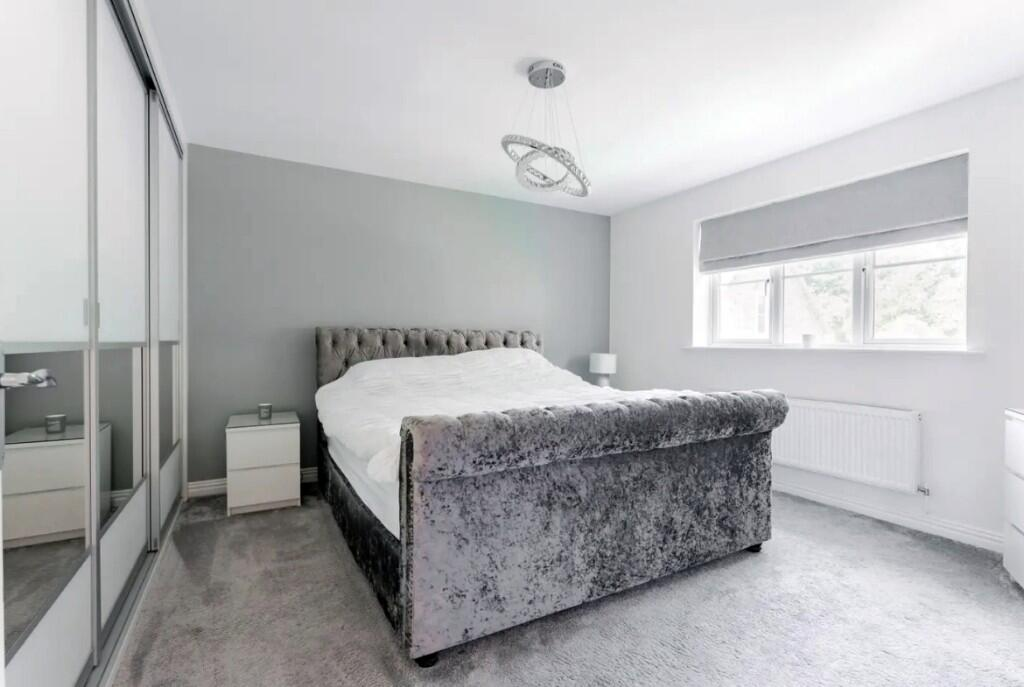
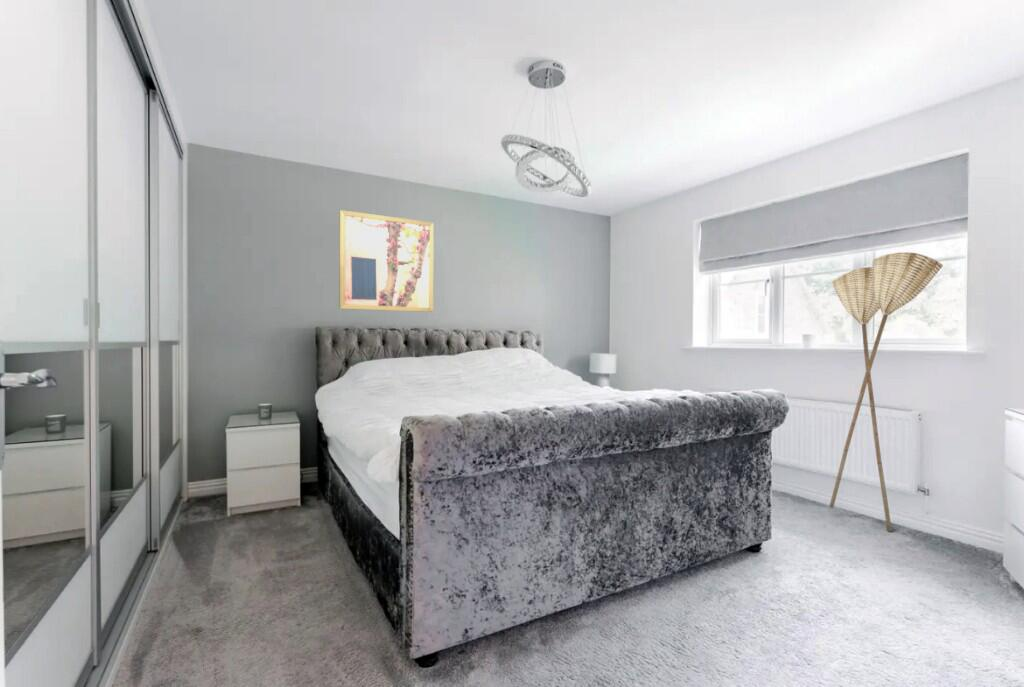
+ floor lamp (872, 392)
+ wall art (388, 263)
